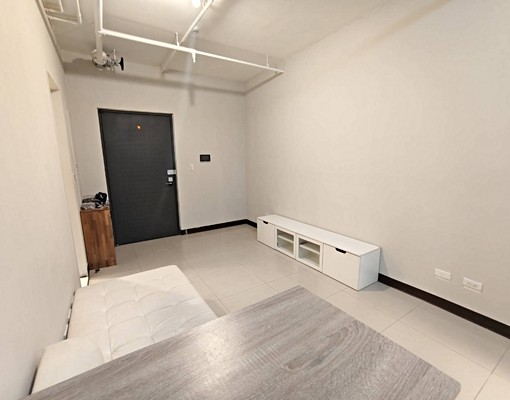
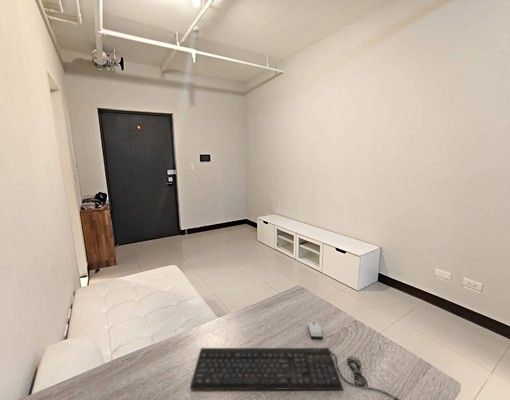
+ computer mouse (314, 328)
+ keyboard (289, 372)
